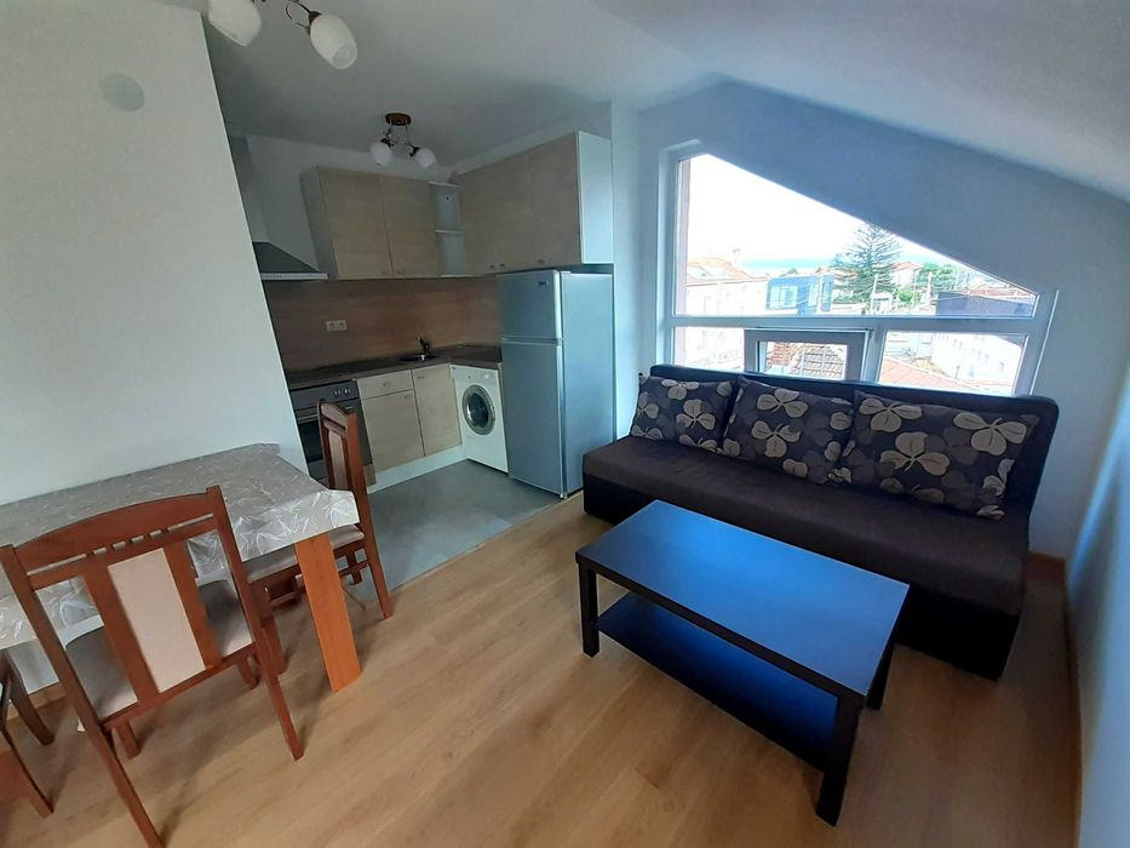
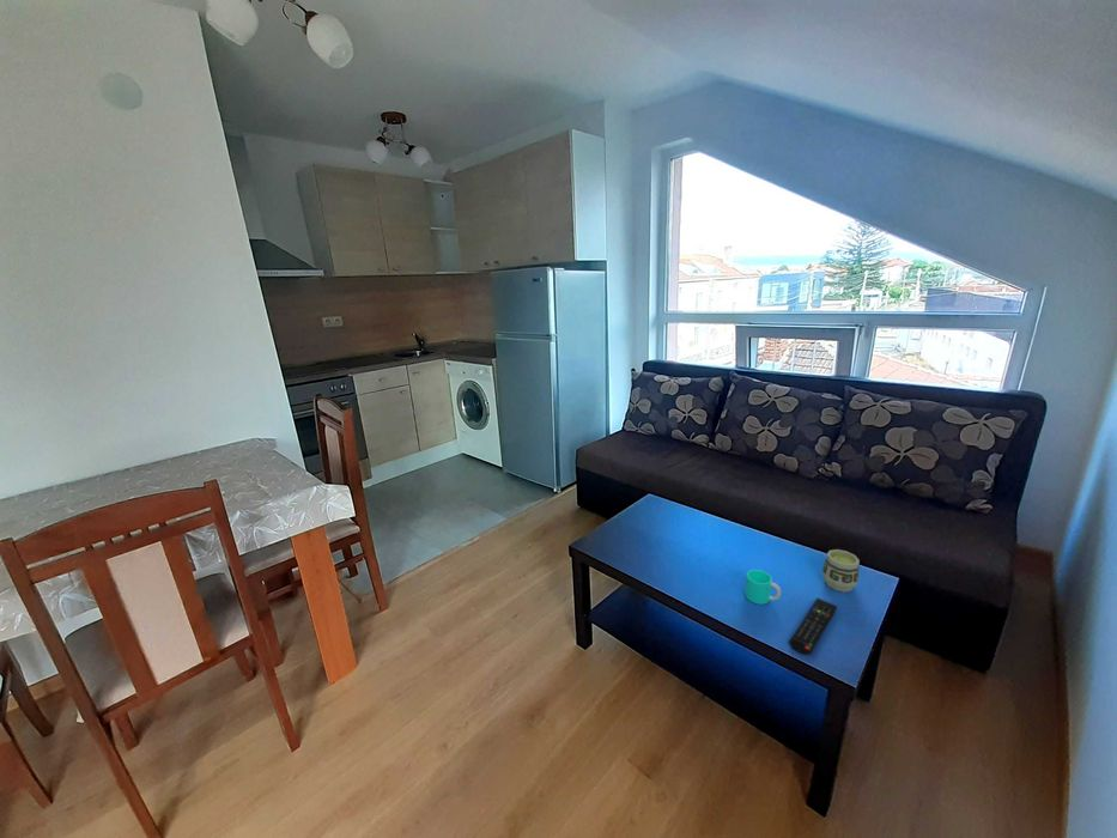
+ cup (763, 588)
+ remote control (813, 625)
+ cup (840, 570)
